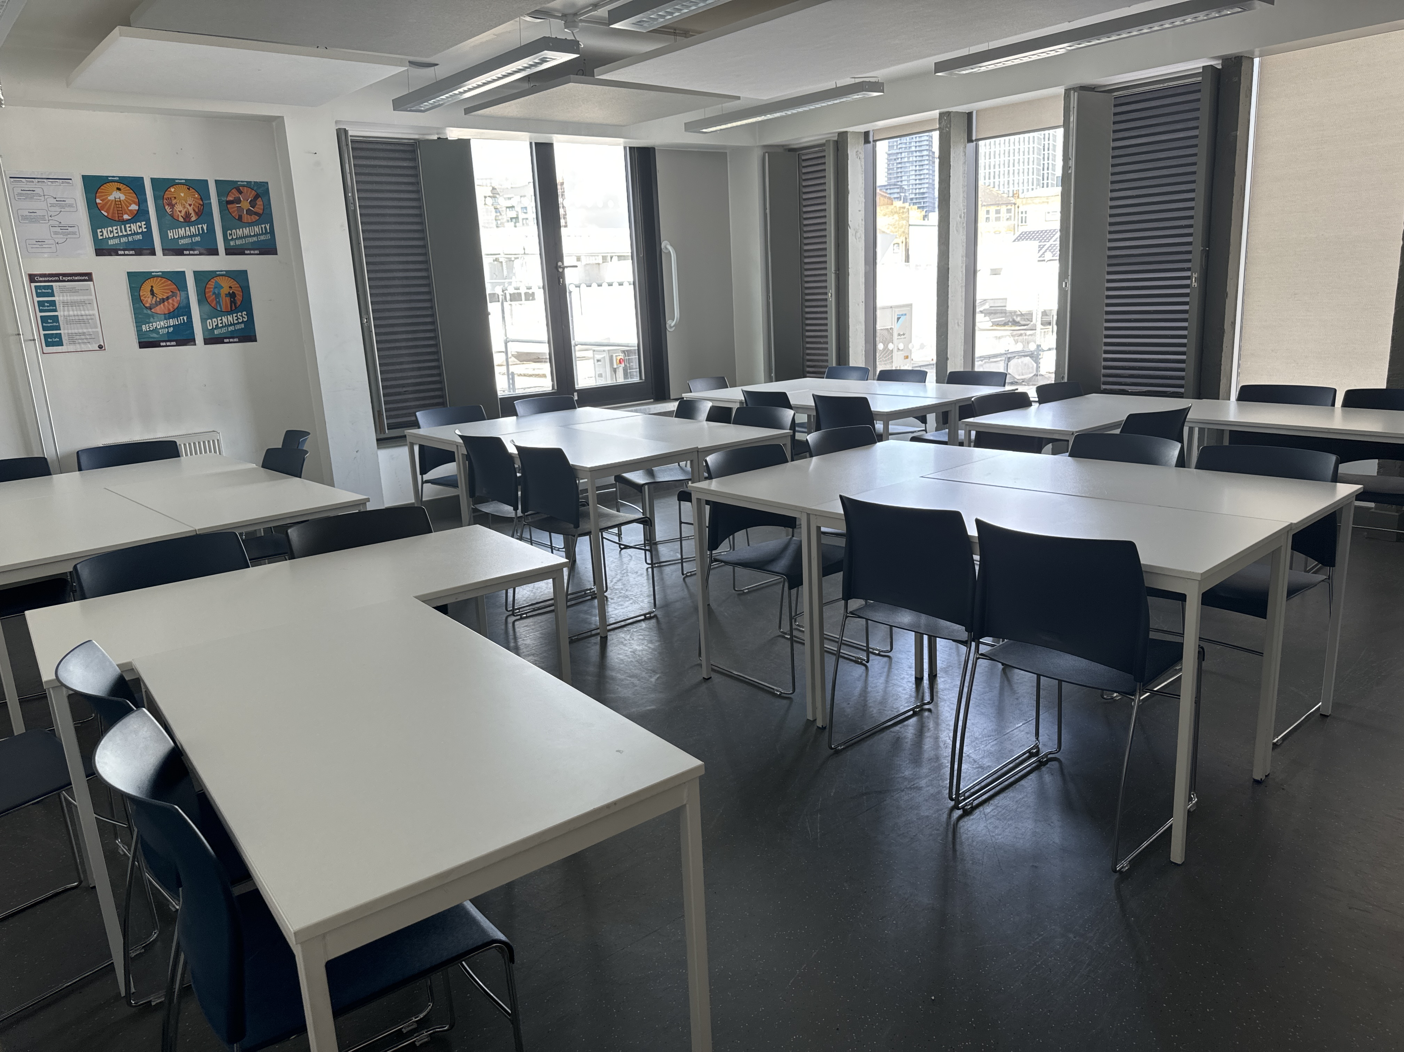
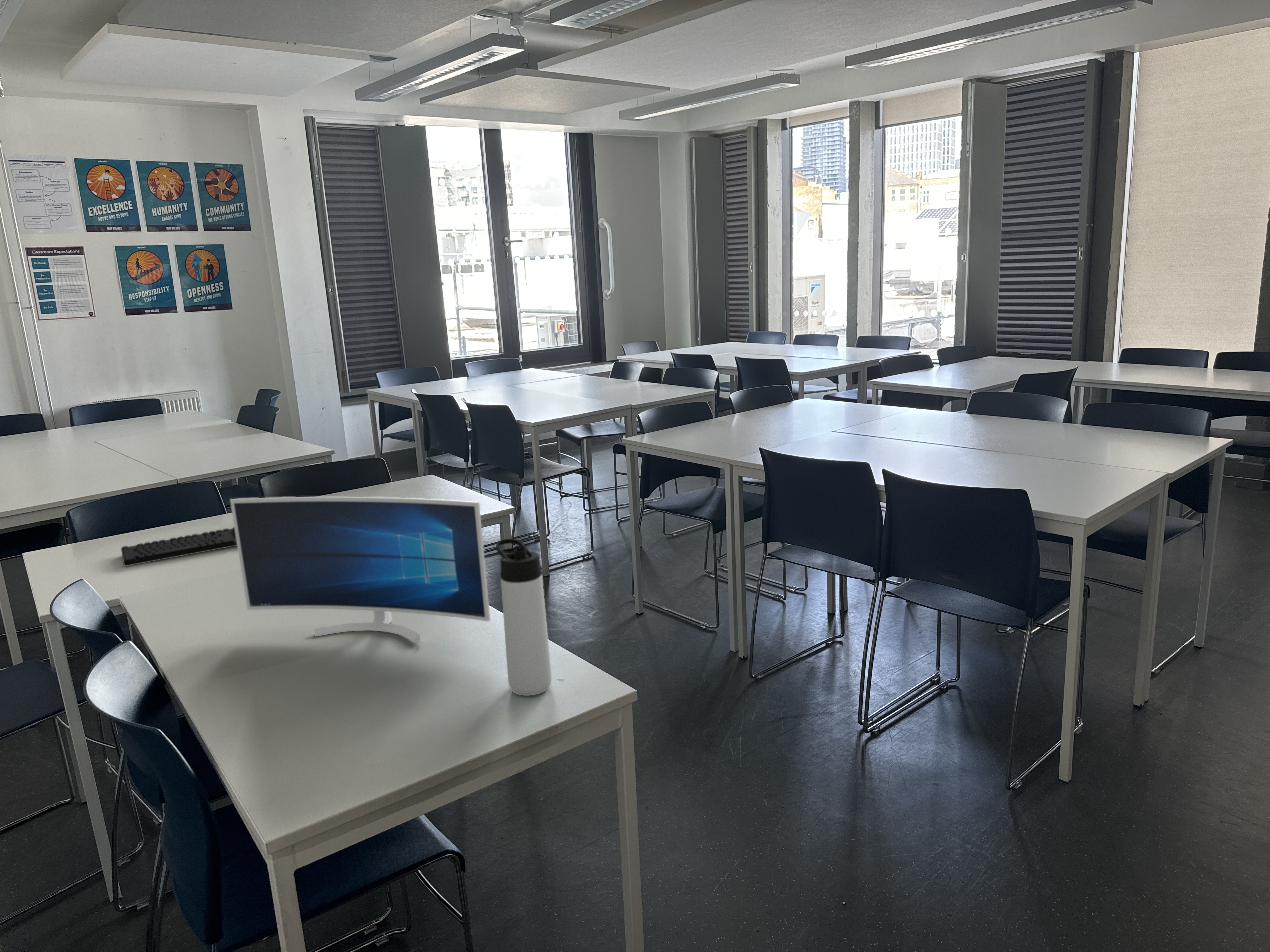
+ thermos bottle (521, 616)
+ keyboard (207, 541)
+ monitor (369, 563)
